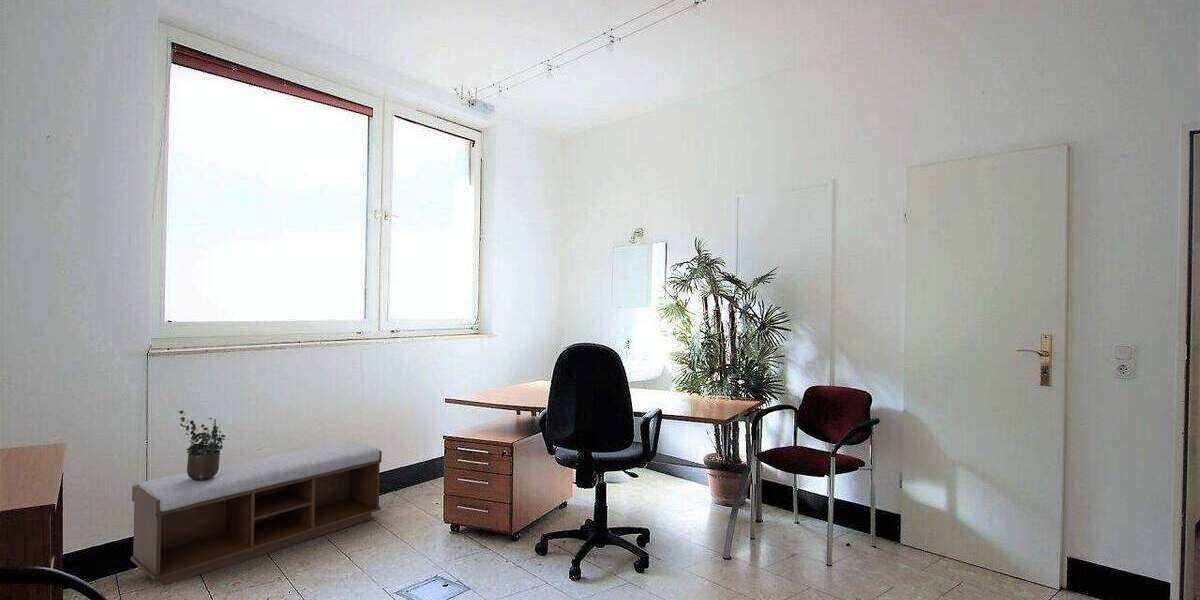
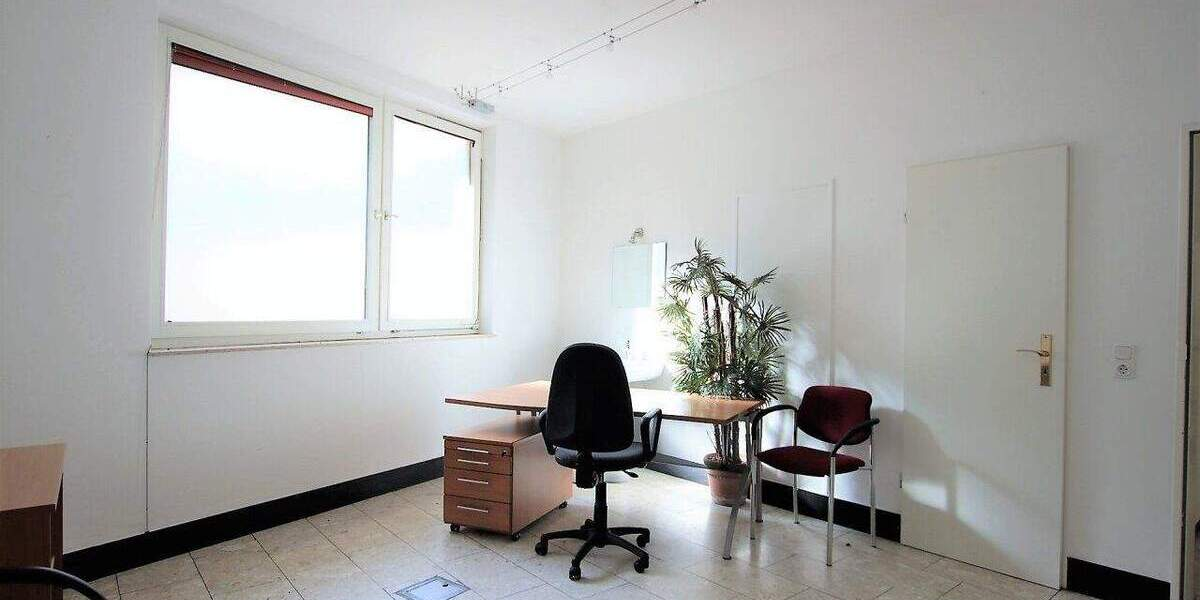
- bench (271, 501)
- potted plant (201, 443)
